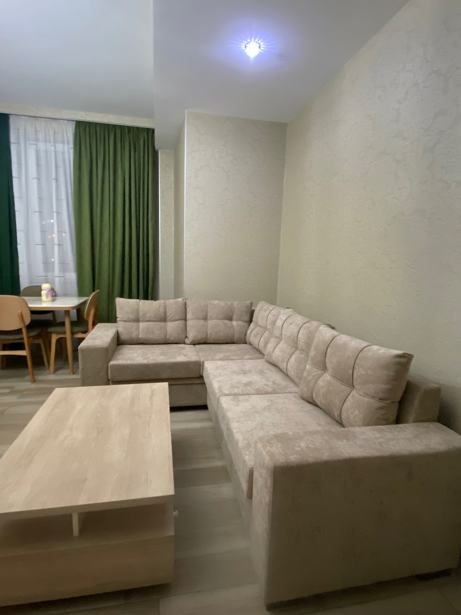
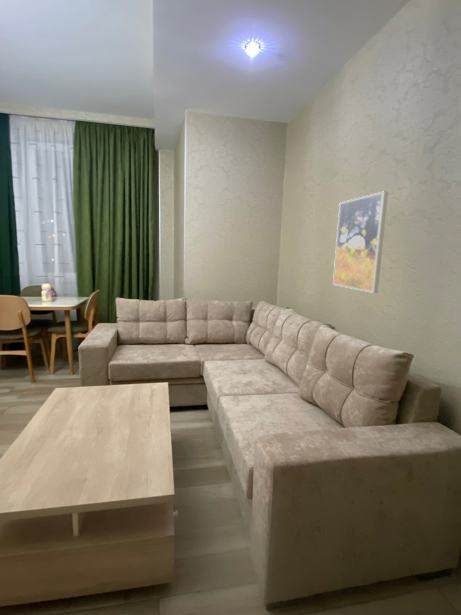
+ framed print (357, 244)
